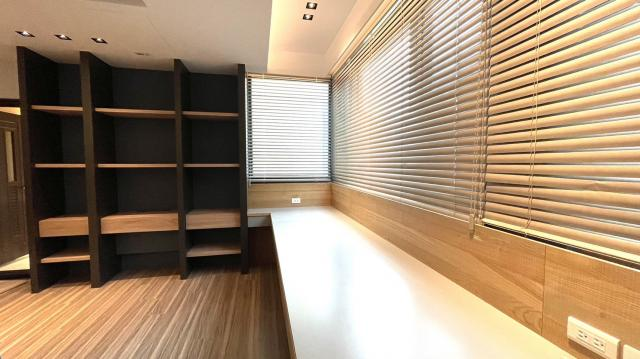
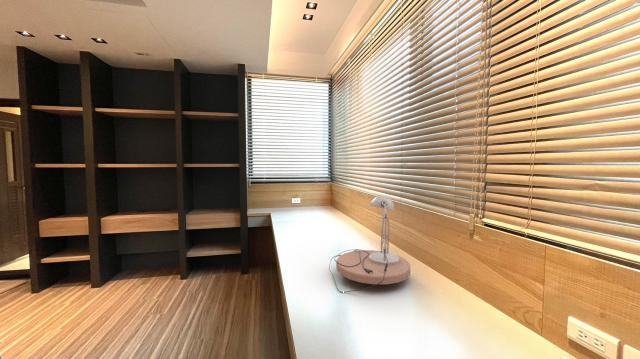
+ desk lamp (381, 237)
